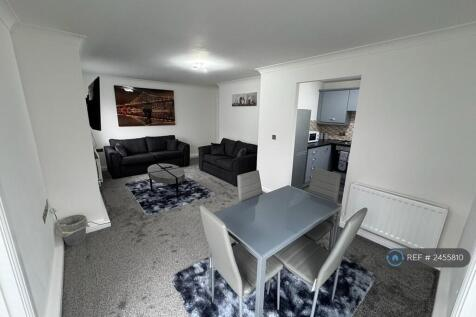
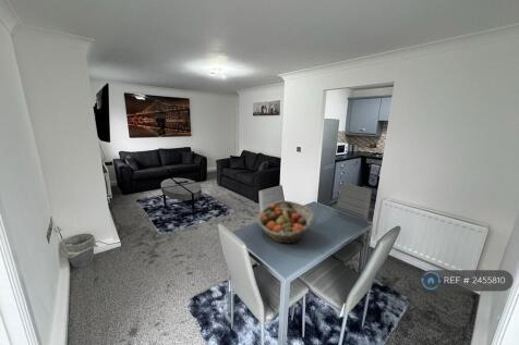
+ fruit basket (285, 220)
